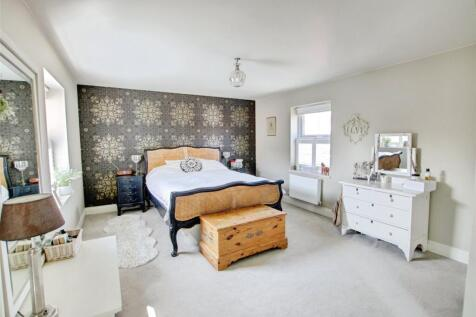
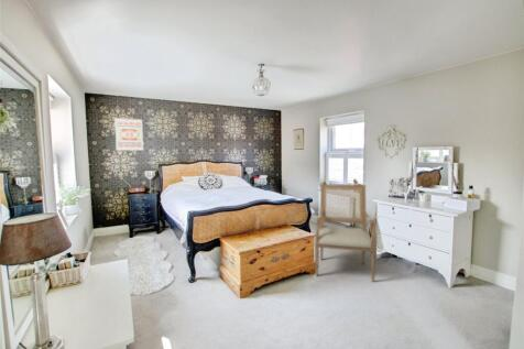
+ chair (343, 228)
+ wall art (129, 134)
